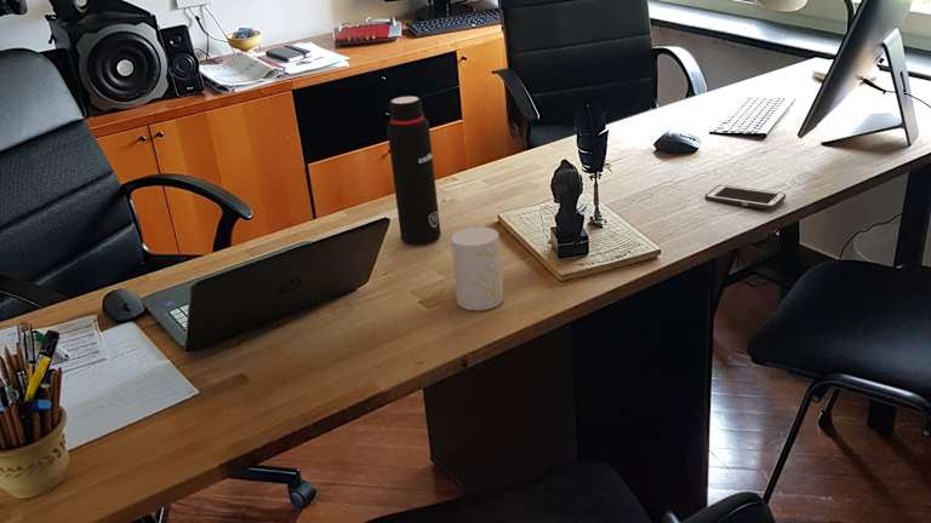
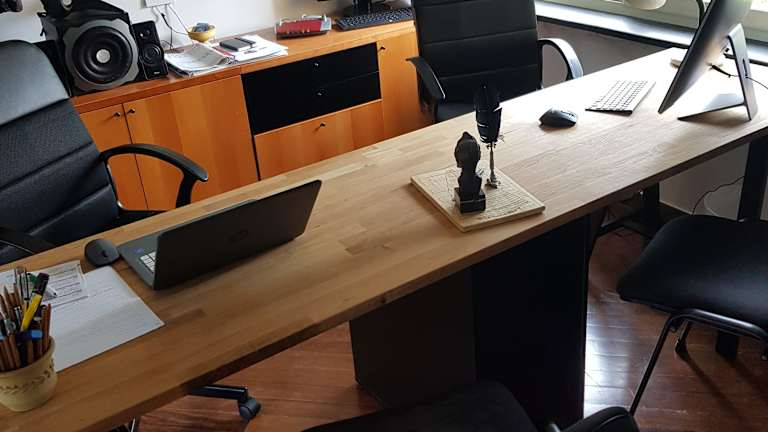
- cell phone (744, 196)
- water bottle (416, 168)
- cup (478, 268)
